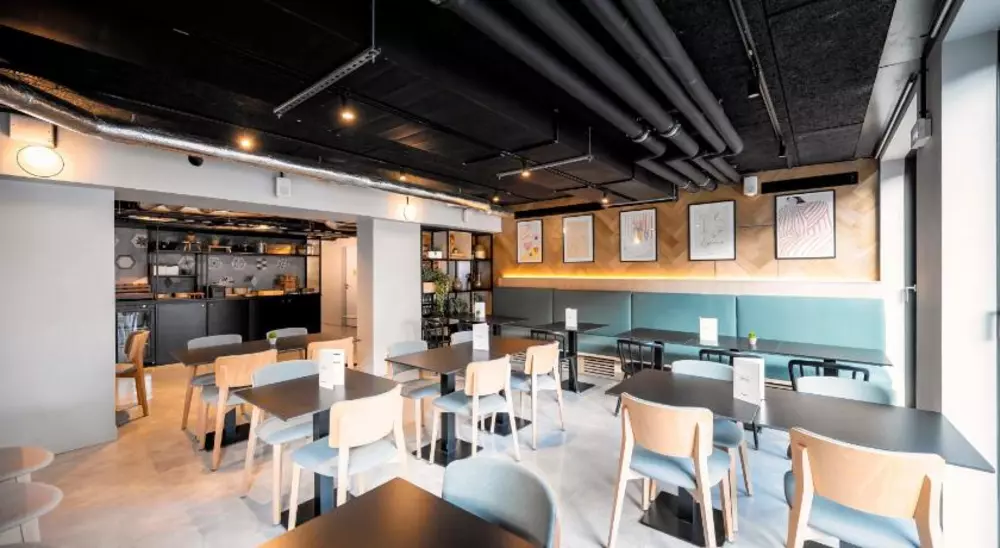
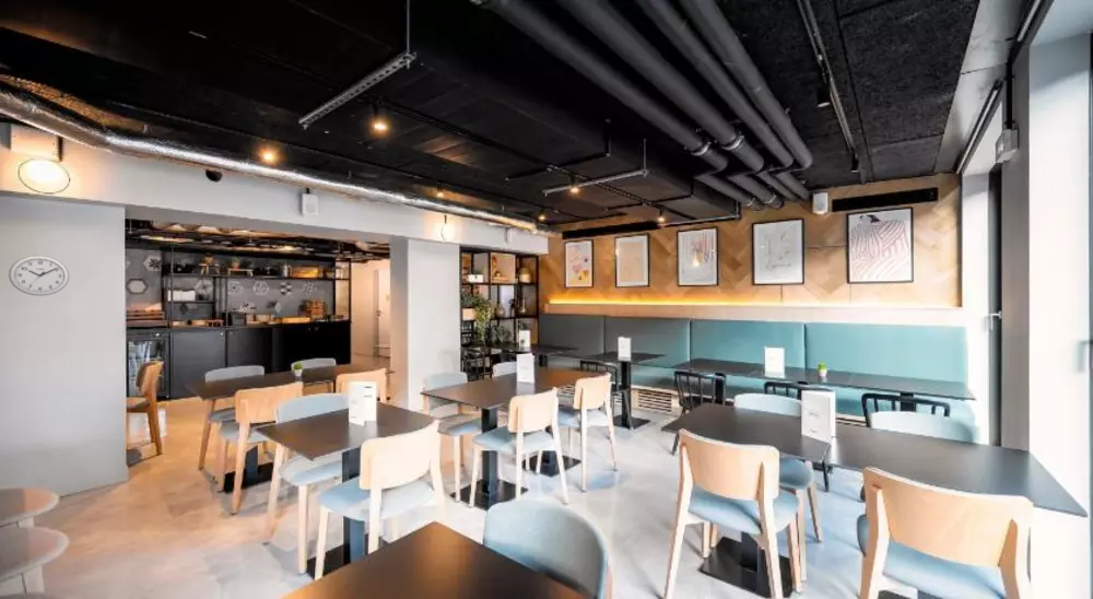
+ wall clock (39, 275)
